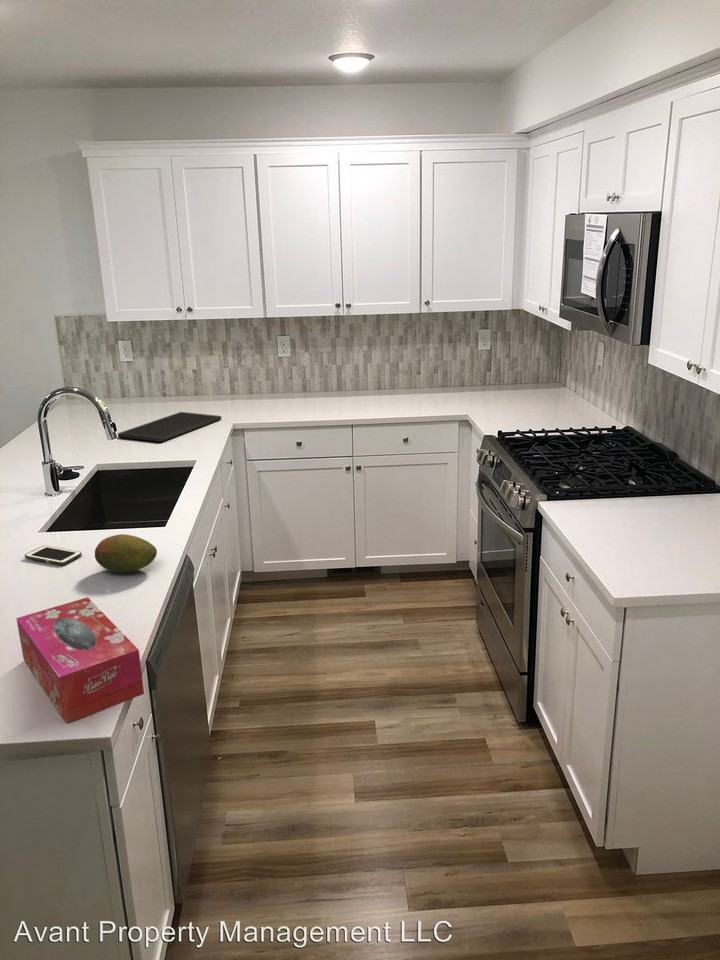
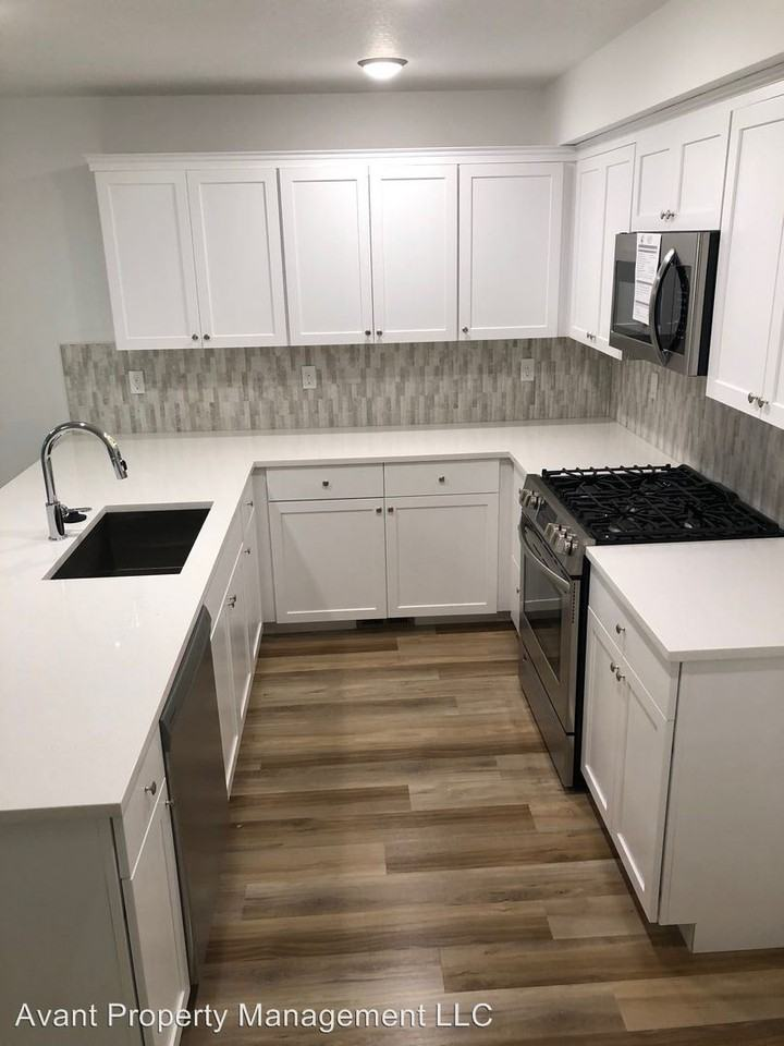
- tissue box (78, 654)
- cutting board (171, 426)
- cell phone (53, 555)
- fruit (125, 553)
